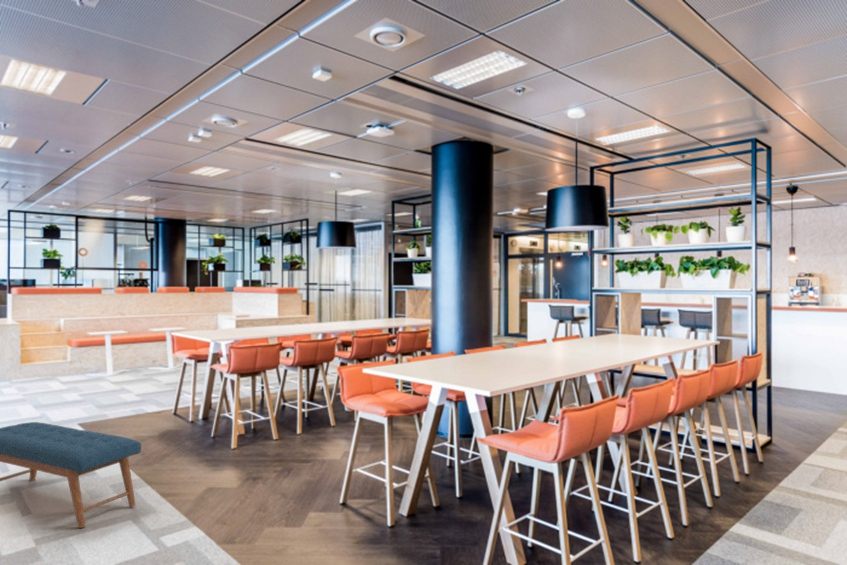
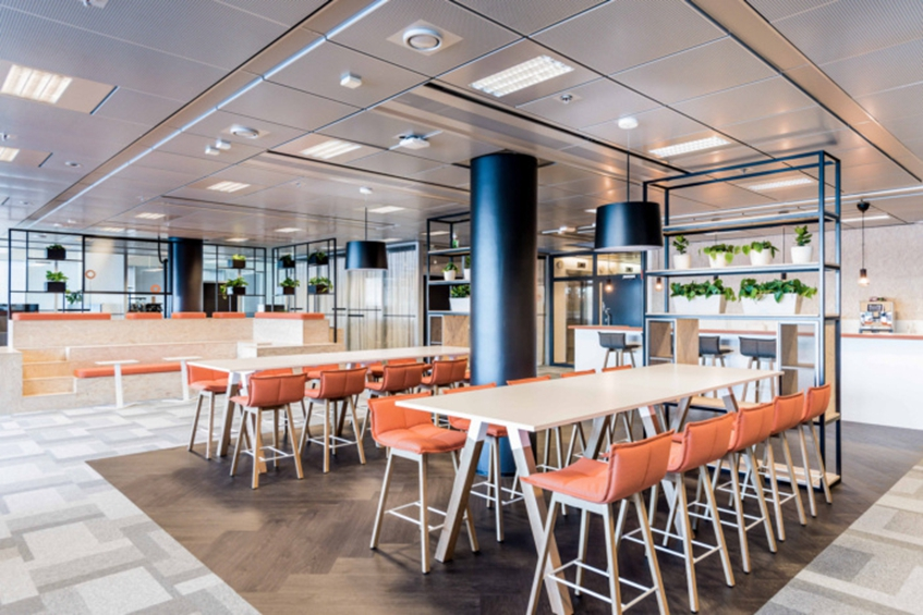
- bench (54, 467)
